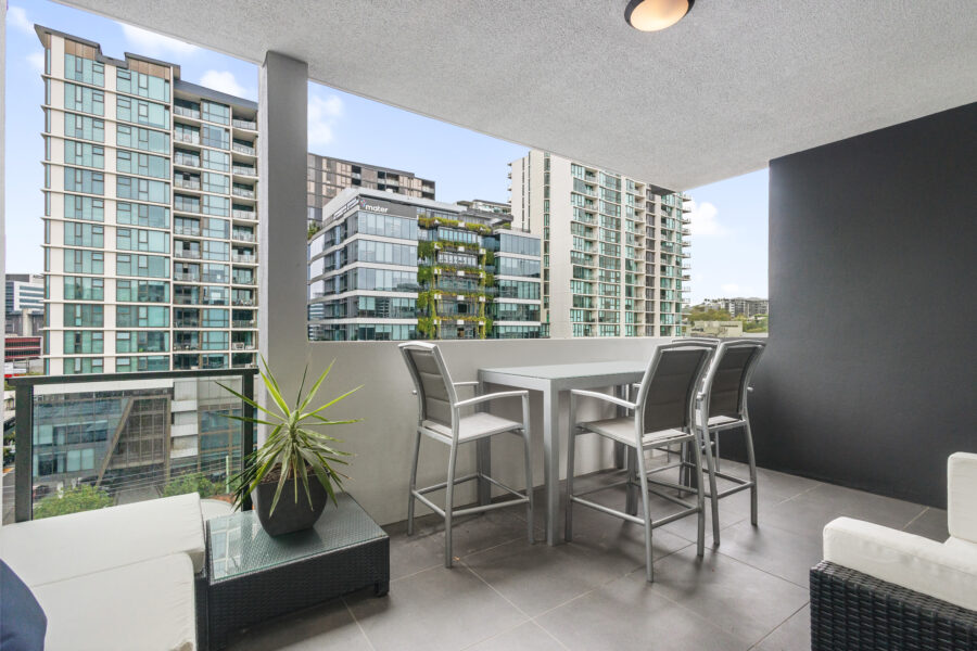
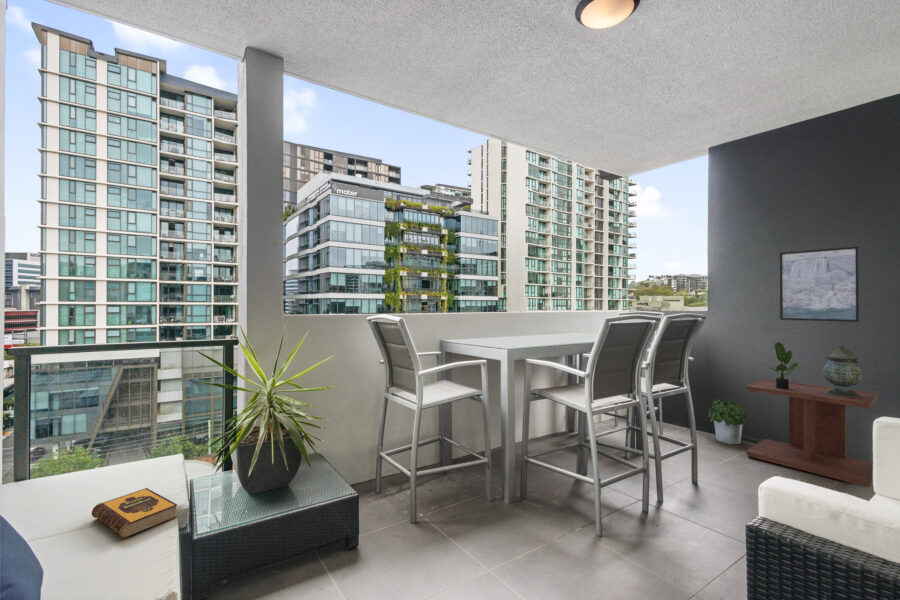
+ potted plant (782, 364)
+ hardback book (134, 511)
+ lantern (842, 368)
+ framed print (817, 285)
+ side table (809, 426)
+ potted plant (725, 420)
